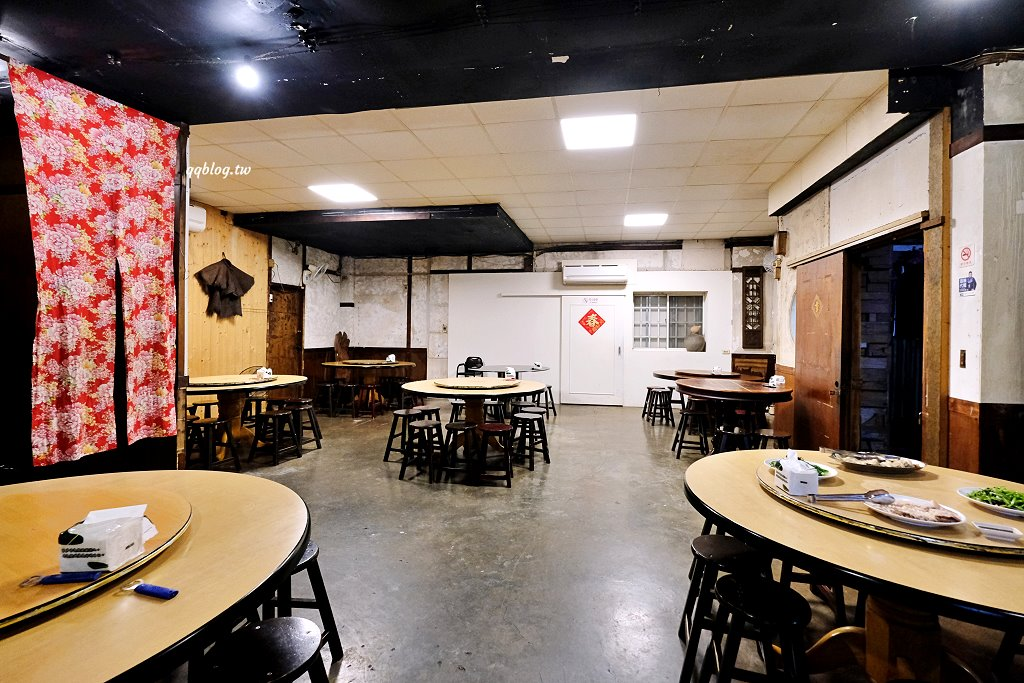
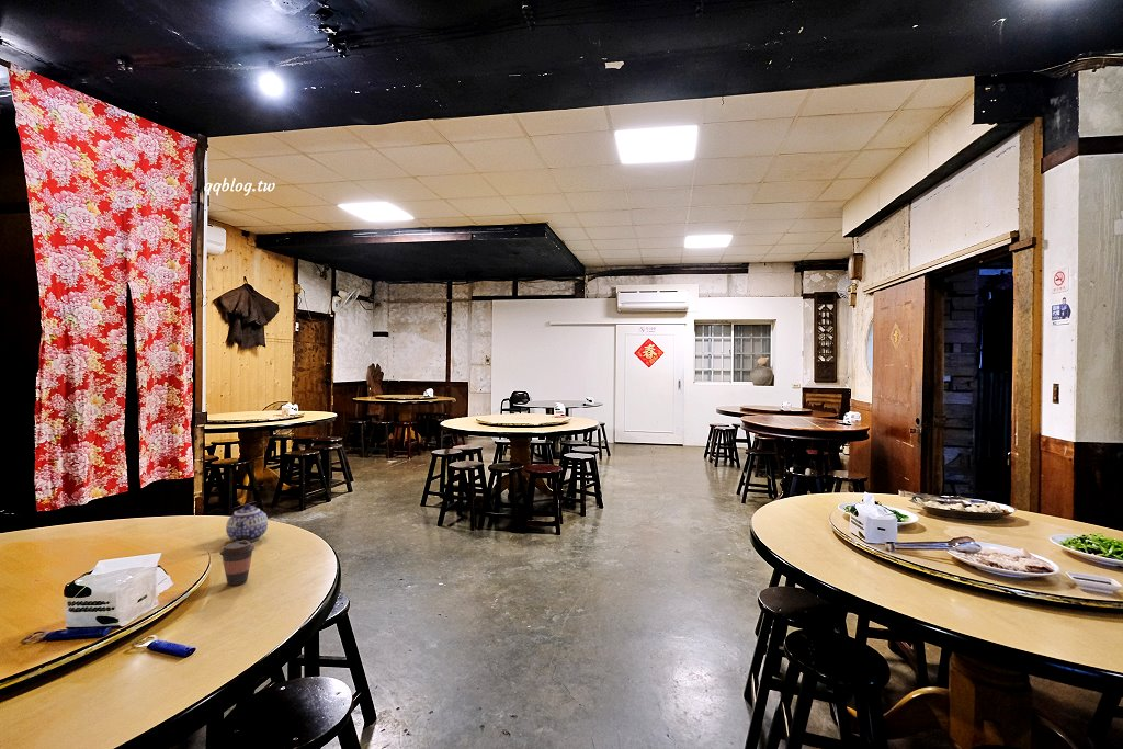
+ teapot (247, 521)
+ coffee cup (237, 563)
